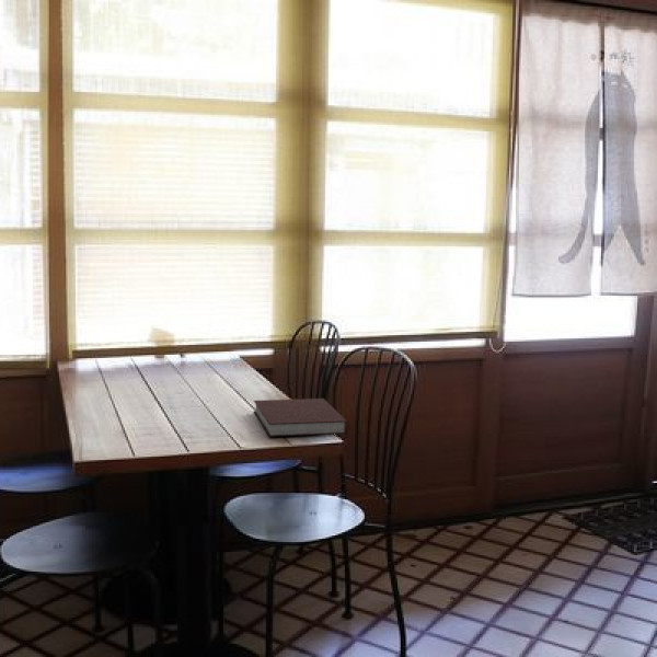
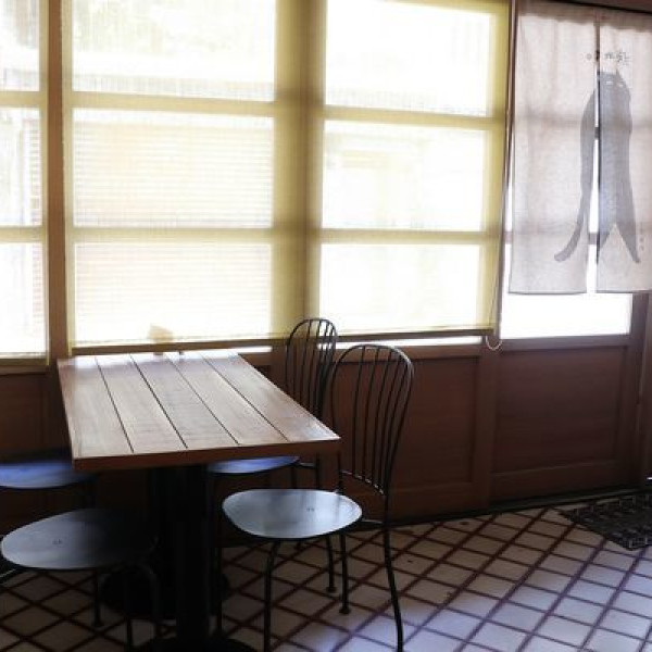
- notebook (298, 416)
